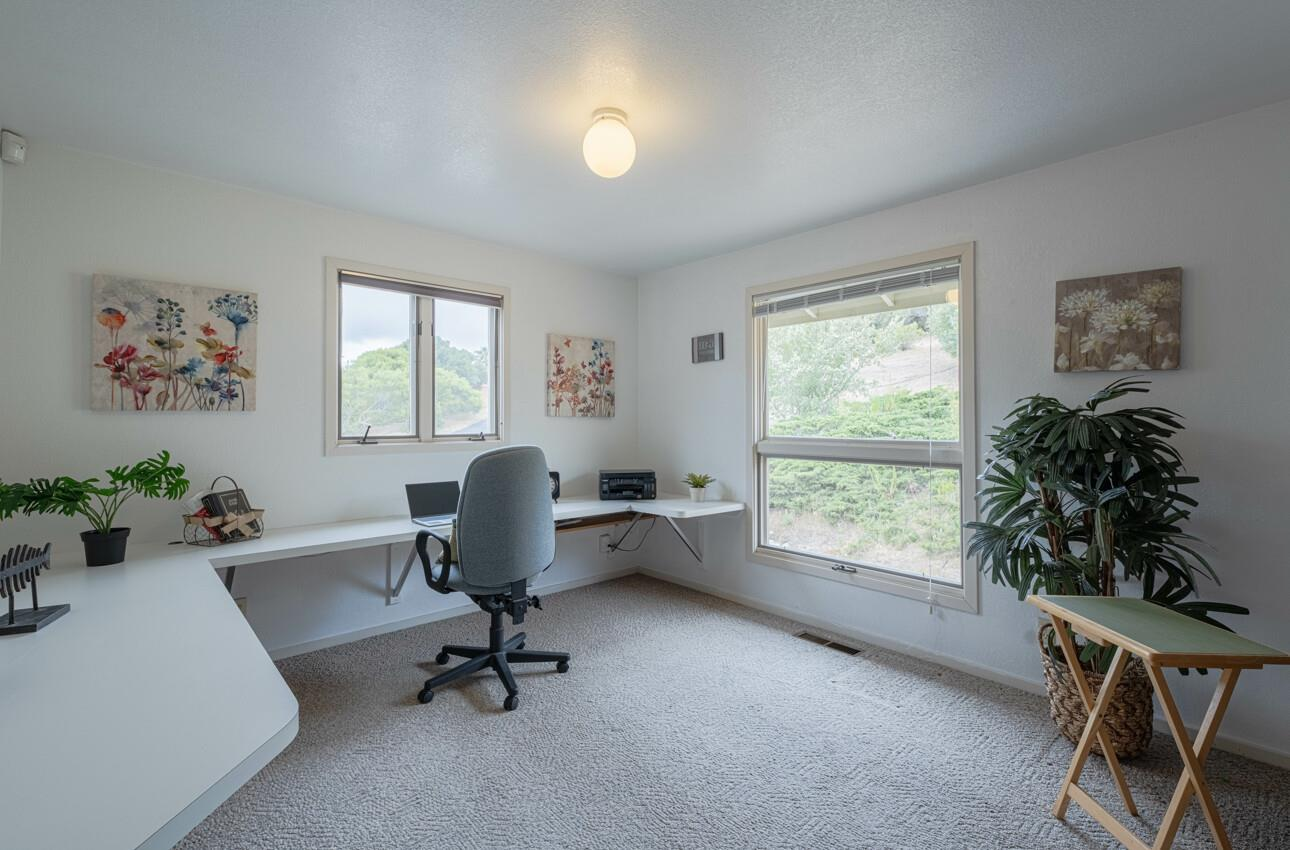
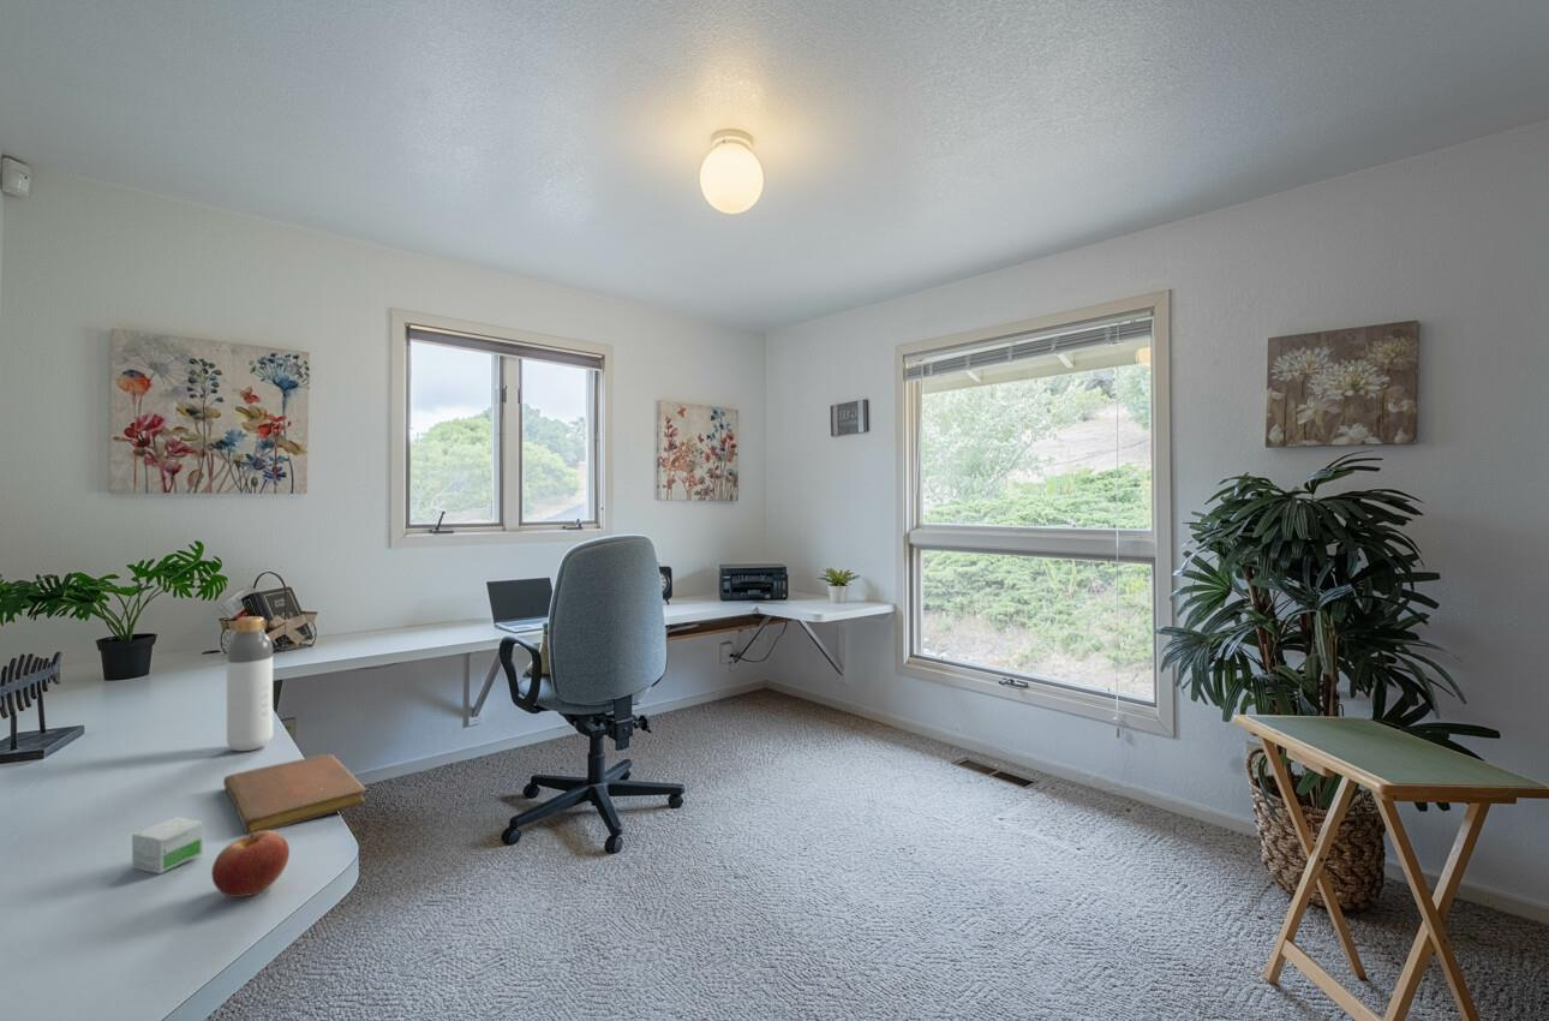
+ apple (252, 859)
+ bottle (250, 682)
+ small box (168, 843)
+ notebook (293, 789)
